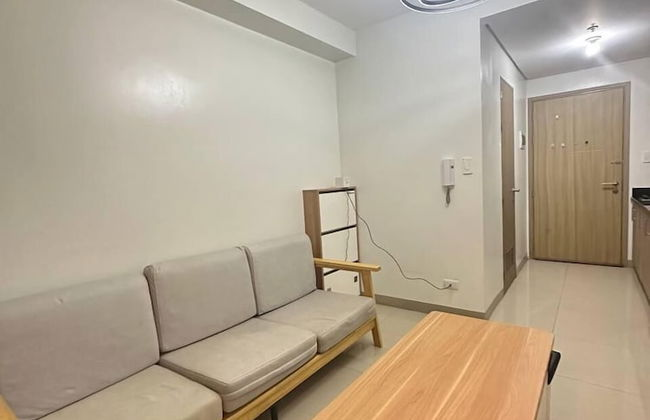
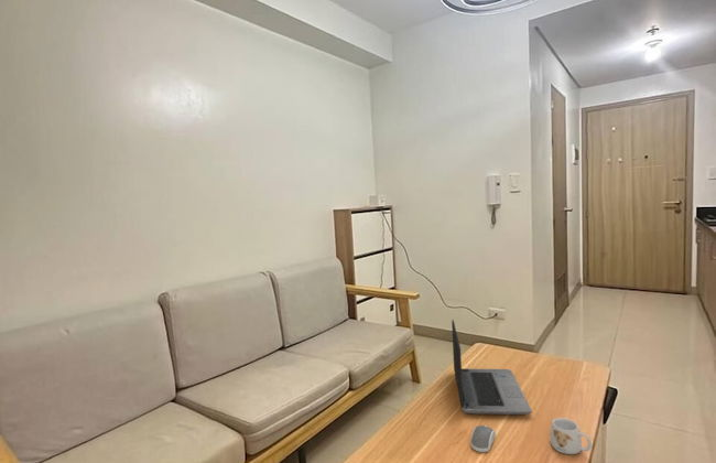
+ laptop computer (487, 369)
+ mug (571, 438)
+ computer mouse (482, 434)
